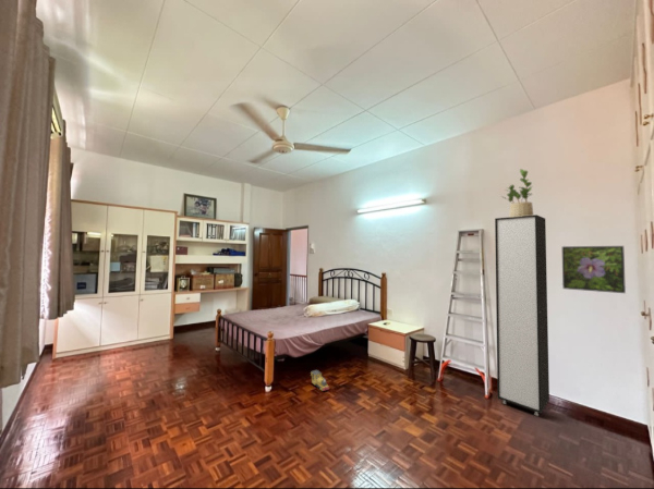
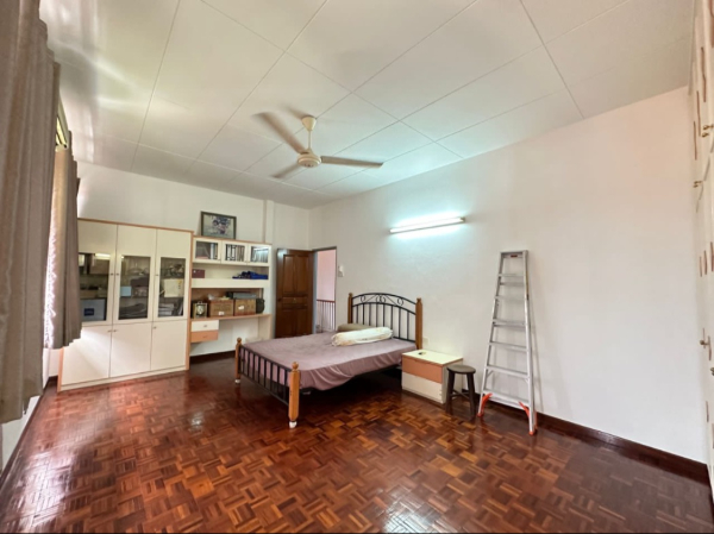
- potted plant (517, 194)
- cabinet (521, 309)
- toy train (319, 380)
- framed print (591, 268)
